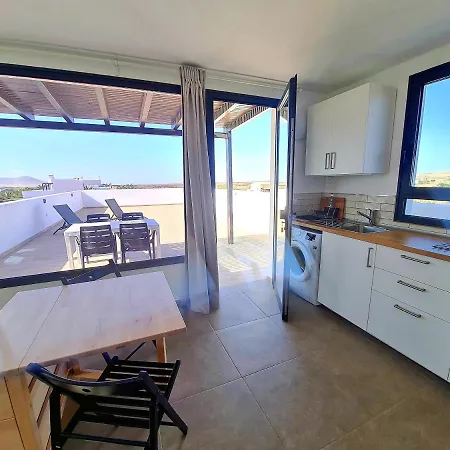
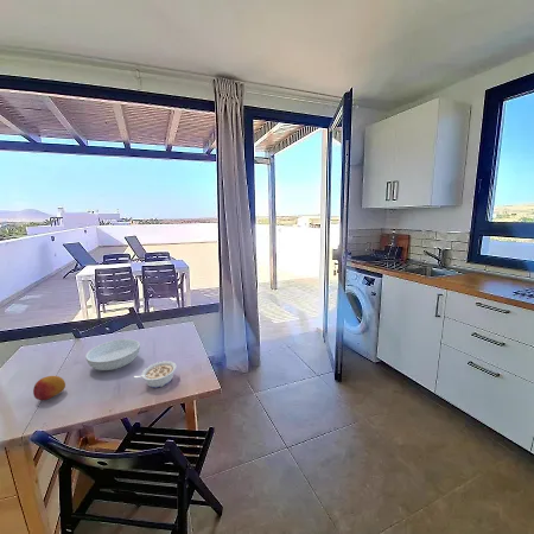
+ fruit (50, 387)
+ legume (158, 375)
+ serving bowl (114, 356)
